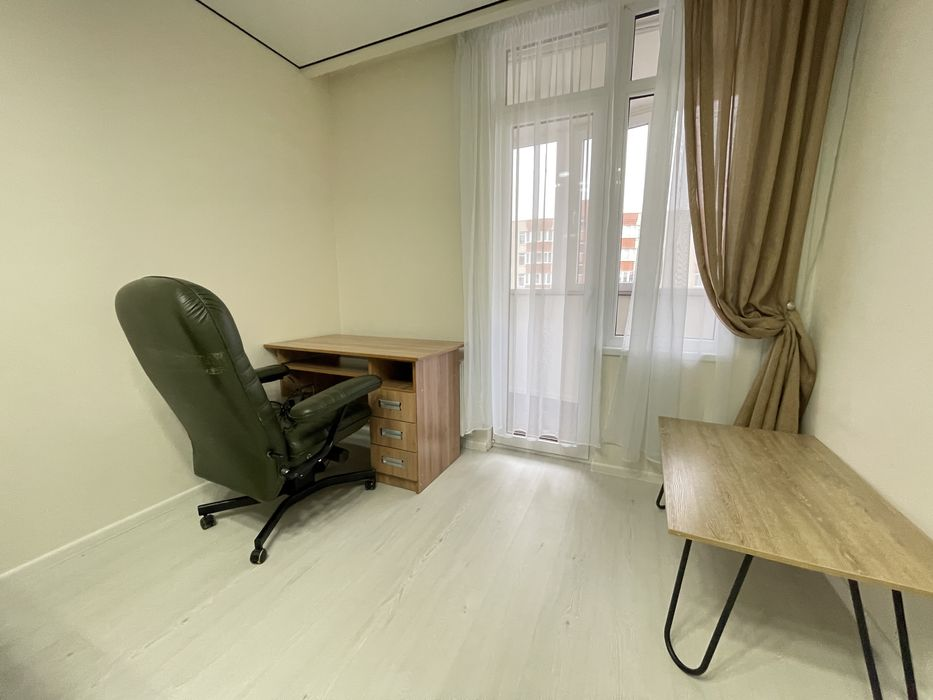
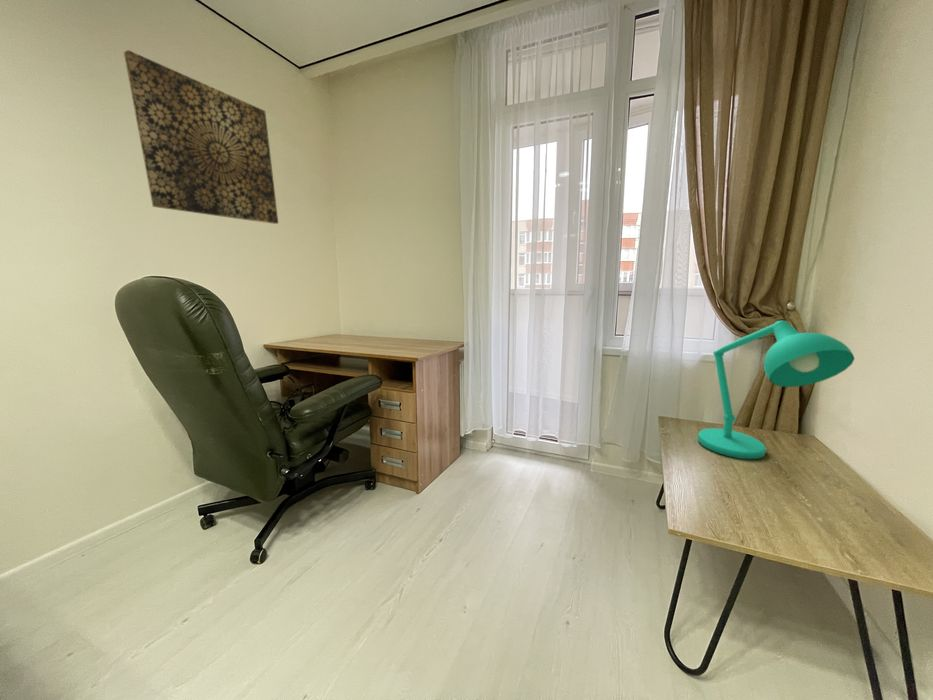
+ desk lamp (771, 382)
+ wall art (215, 153)
